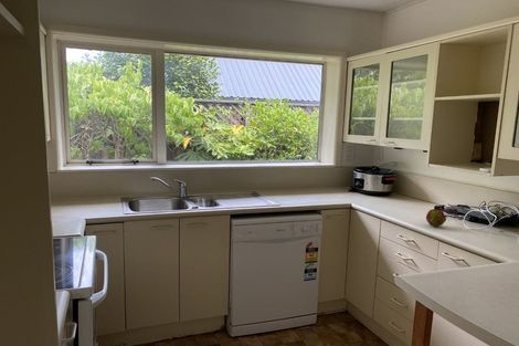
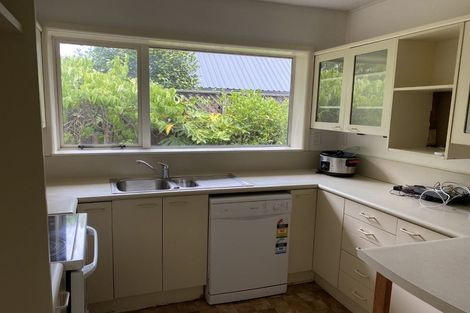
- fruit (436, 218)
